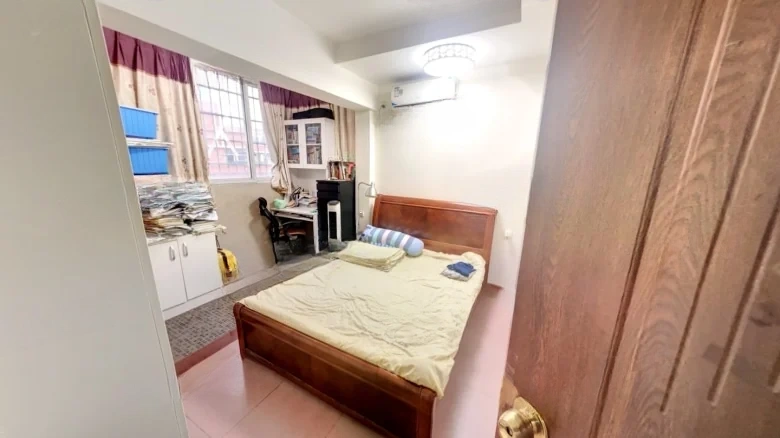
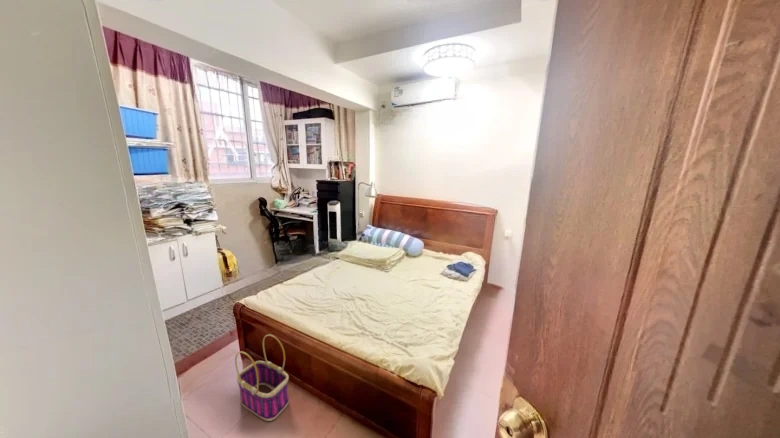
+ basket (262, 373)
